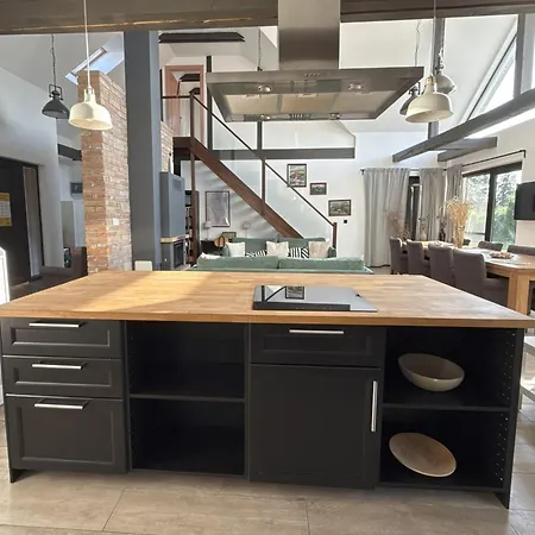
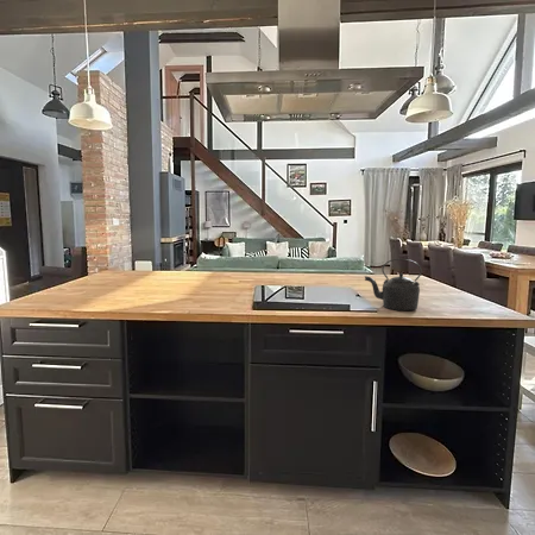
+ kettle (391, 282)
